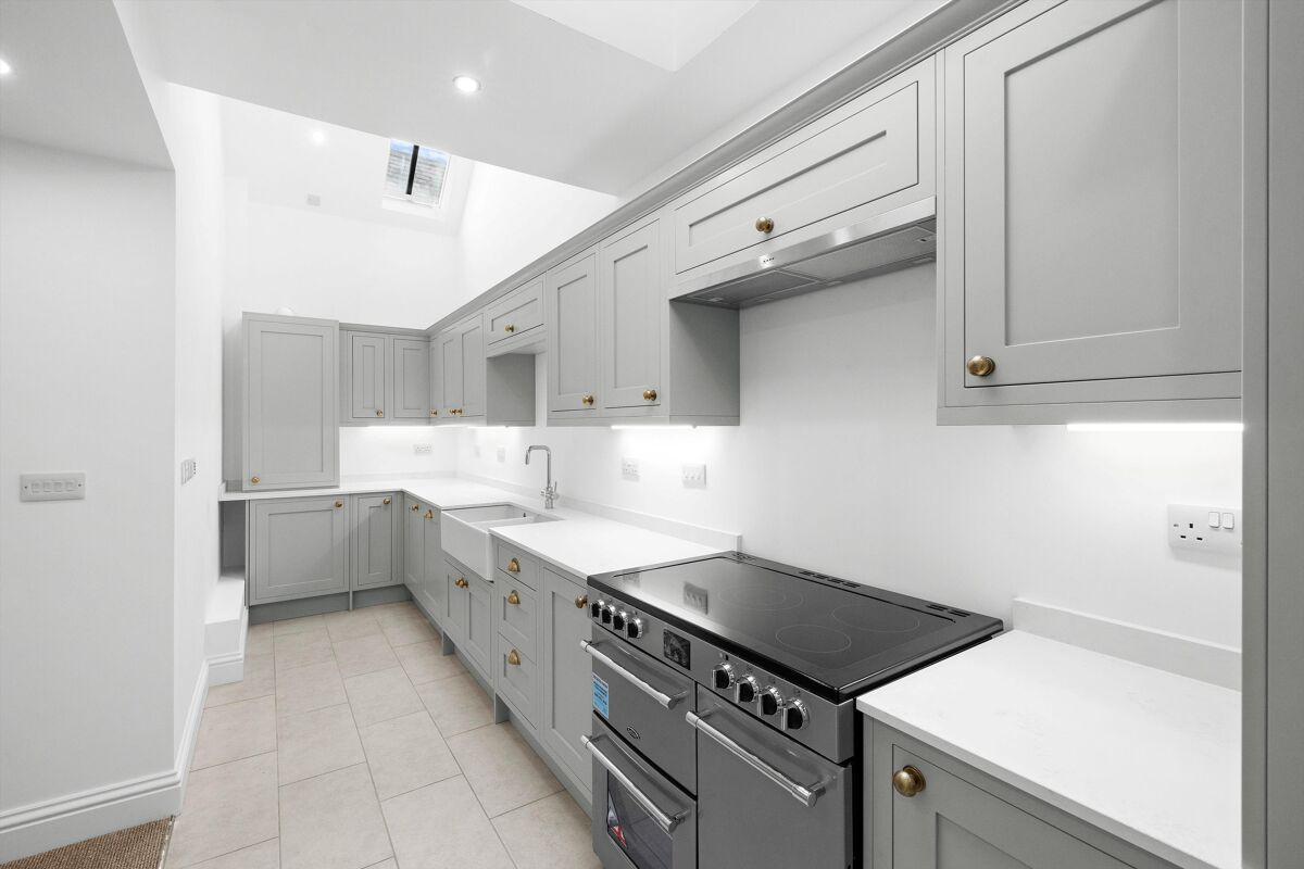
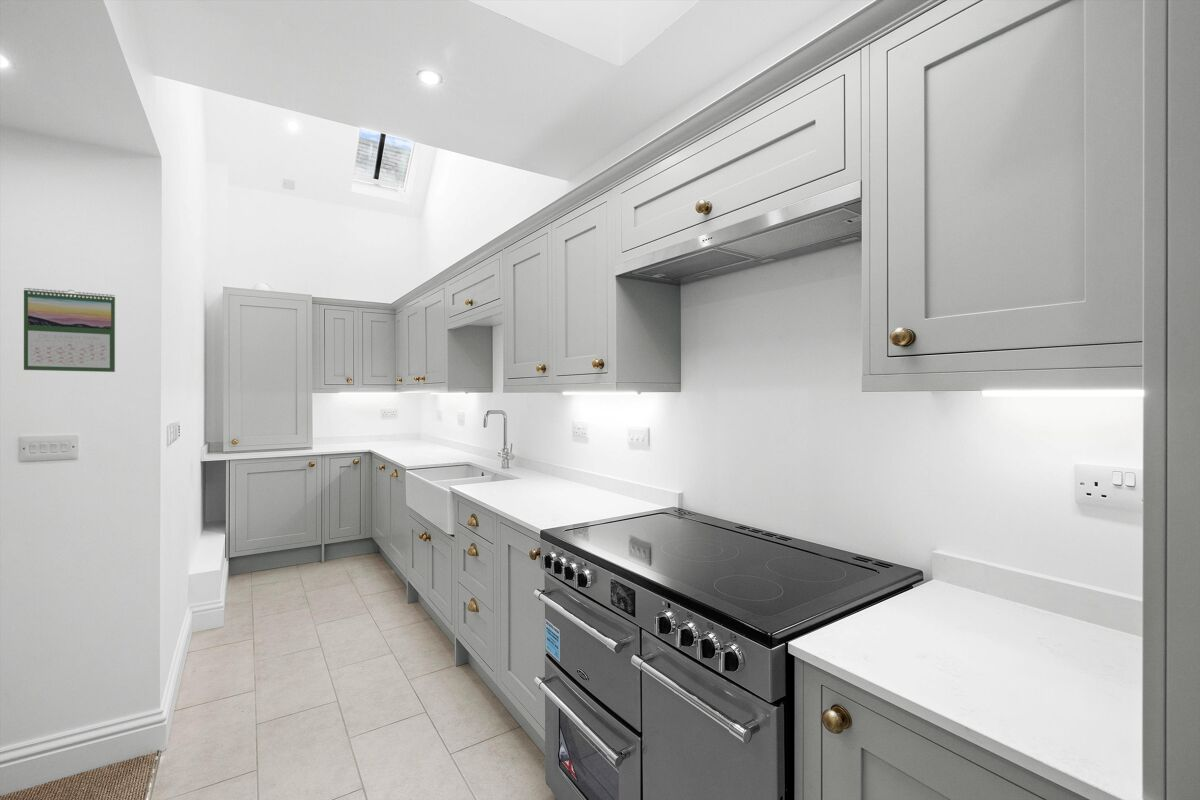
+ calendar (71, 330)
